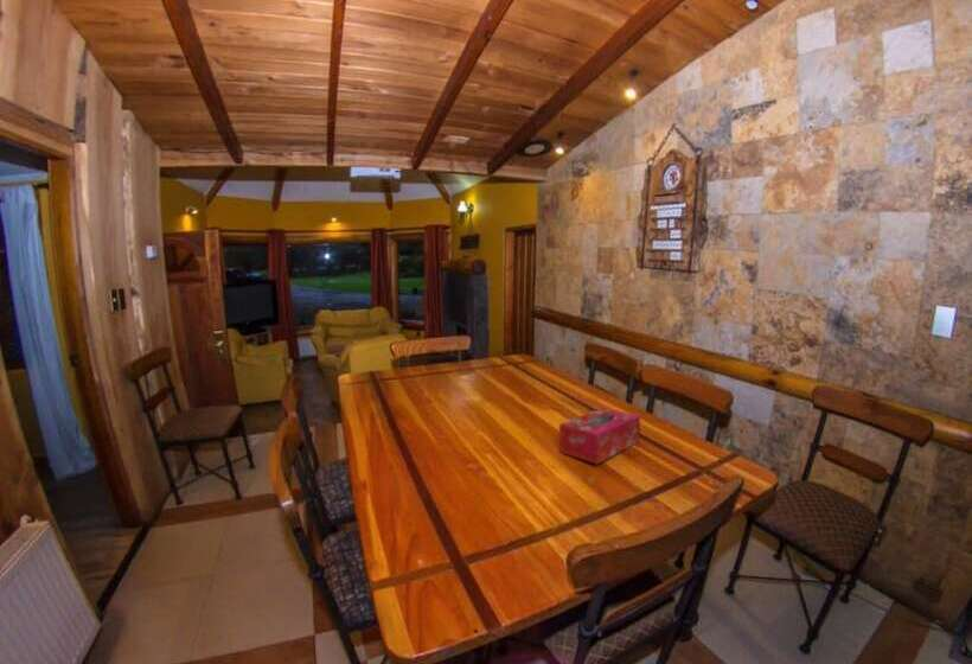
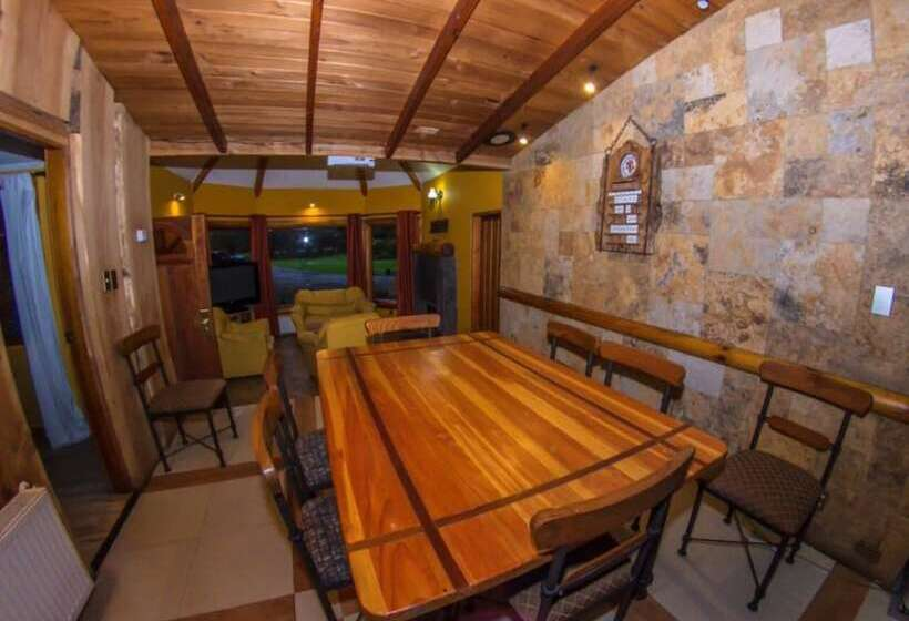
- tissue box (600, 433)
